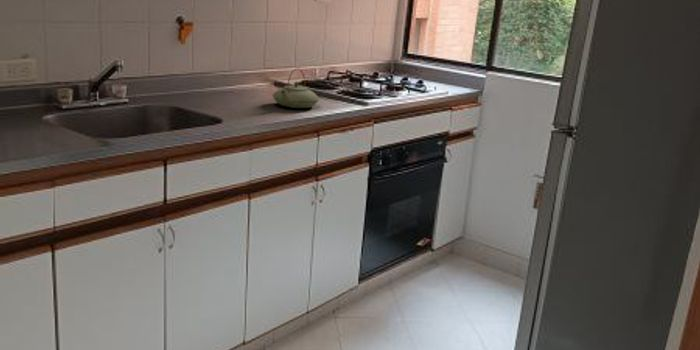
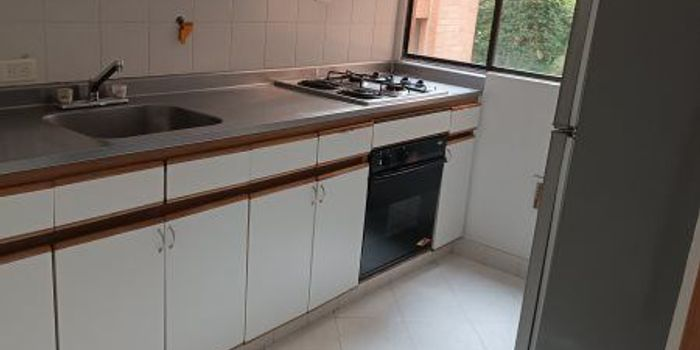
- teapot (294, 87)
